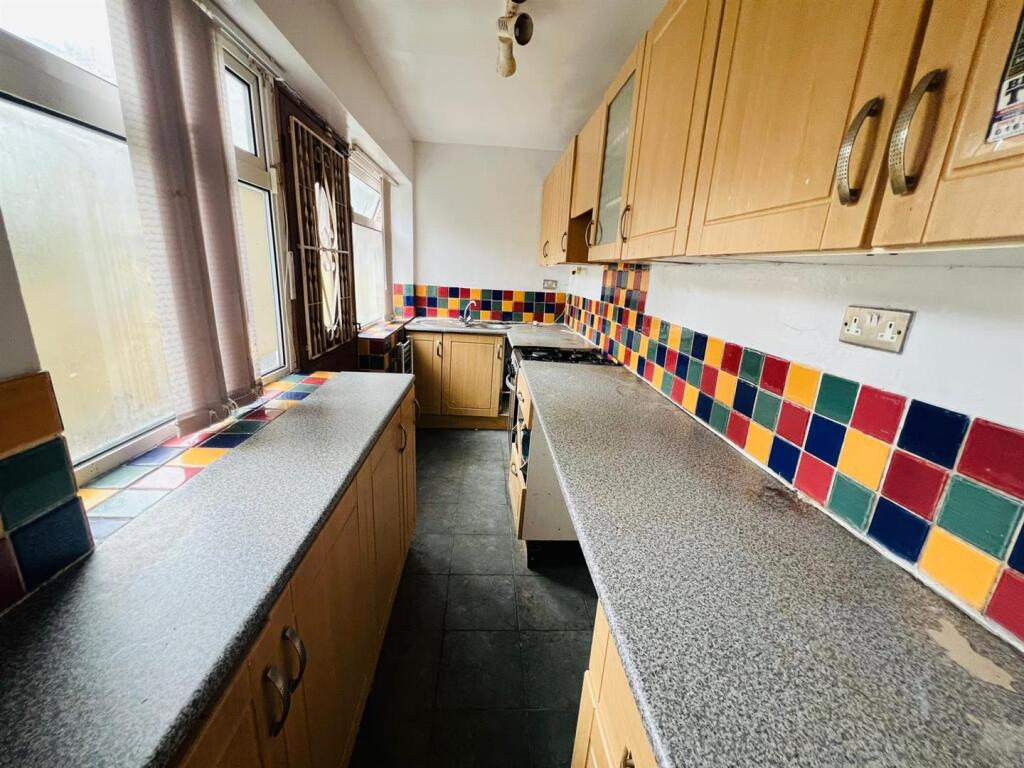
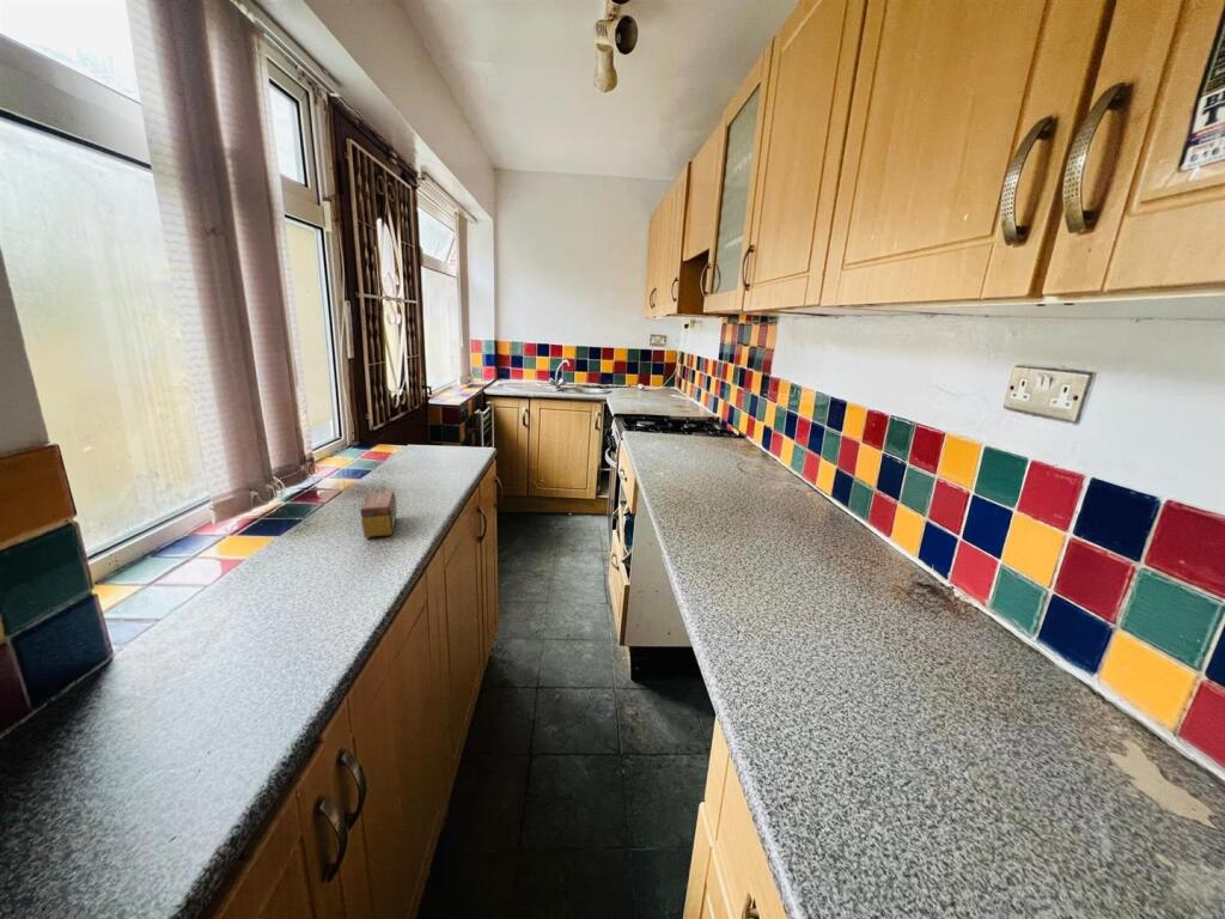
+ tea box (379, 513)
